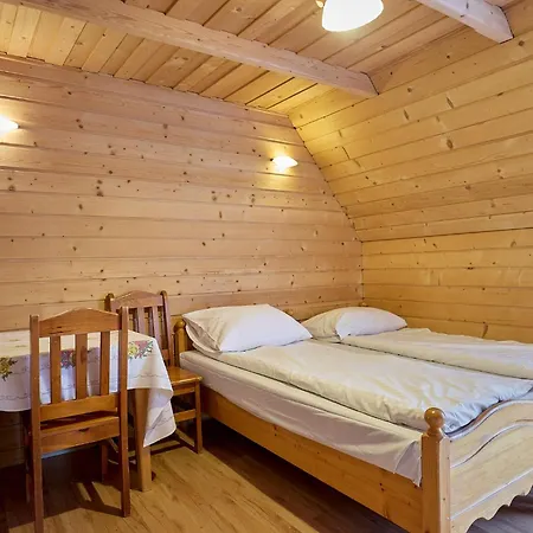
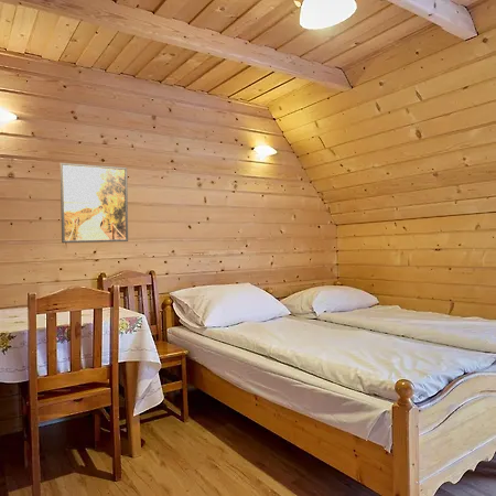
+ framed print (95, 204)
